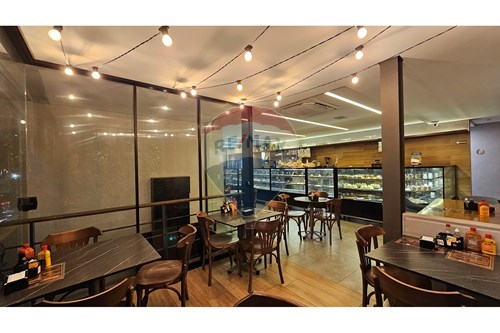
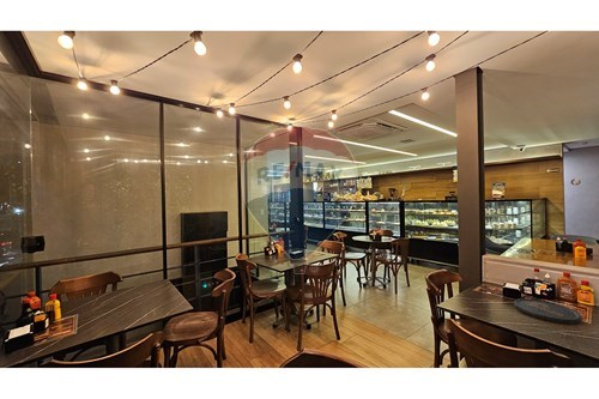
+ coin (545, 309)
